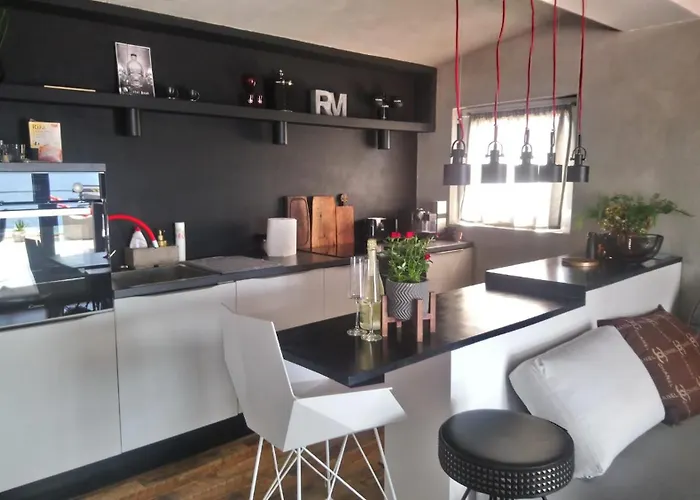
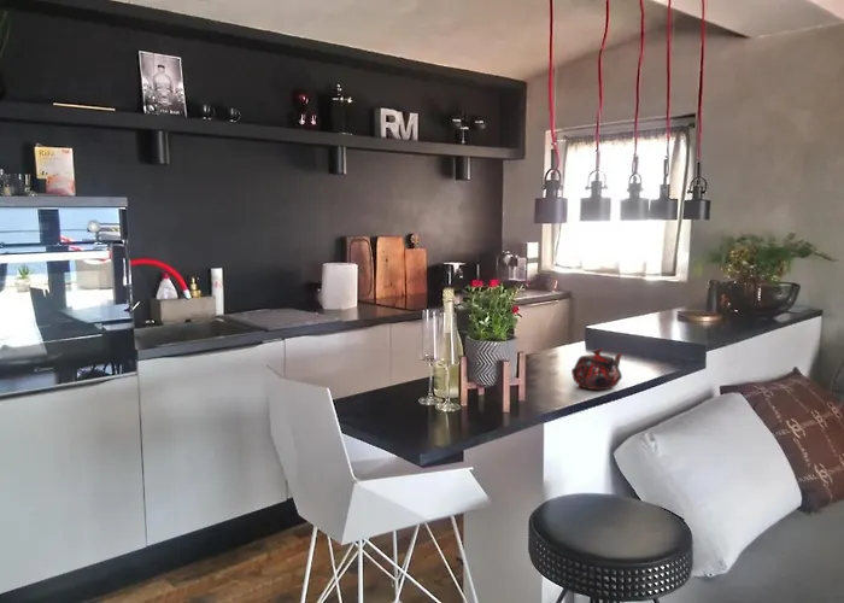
+ teapot (597, 367)
